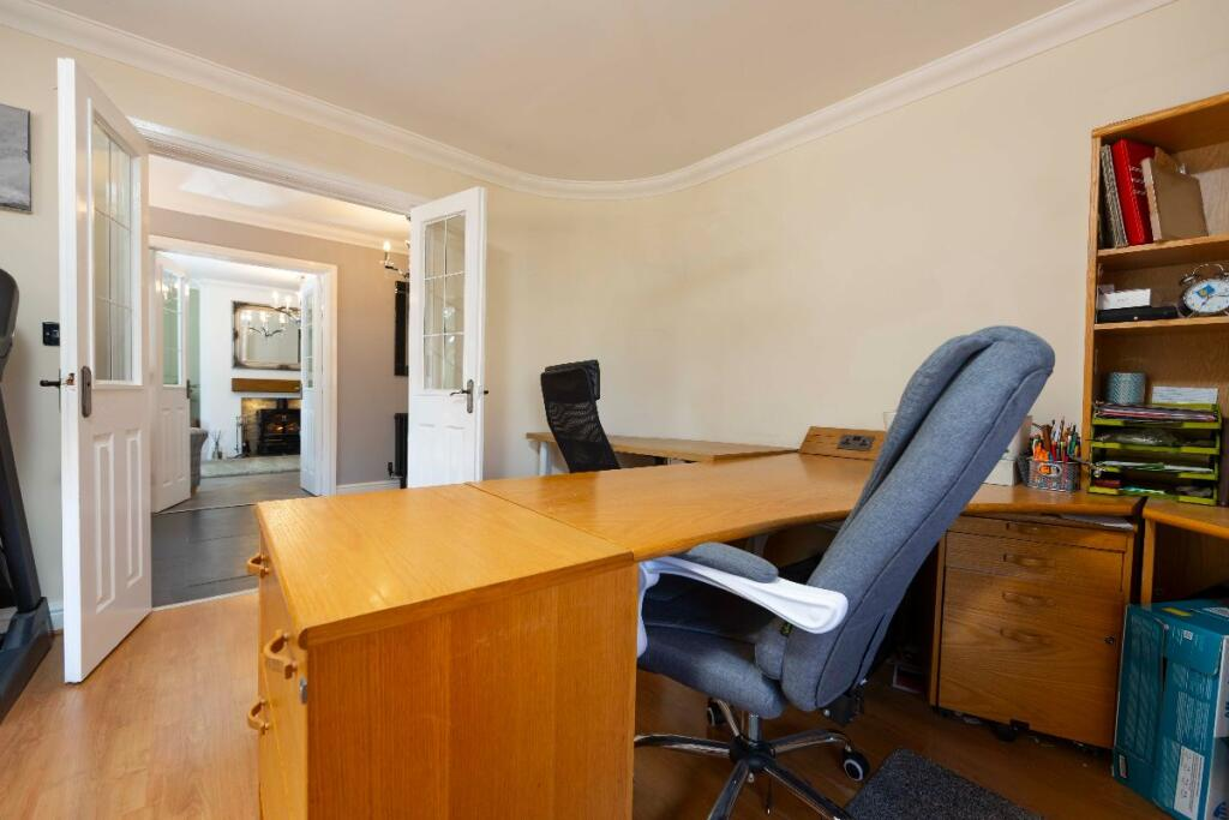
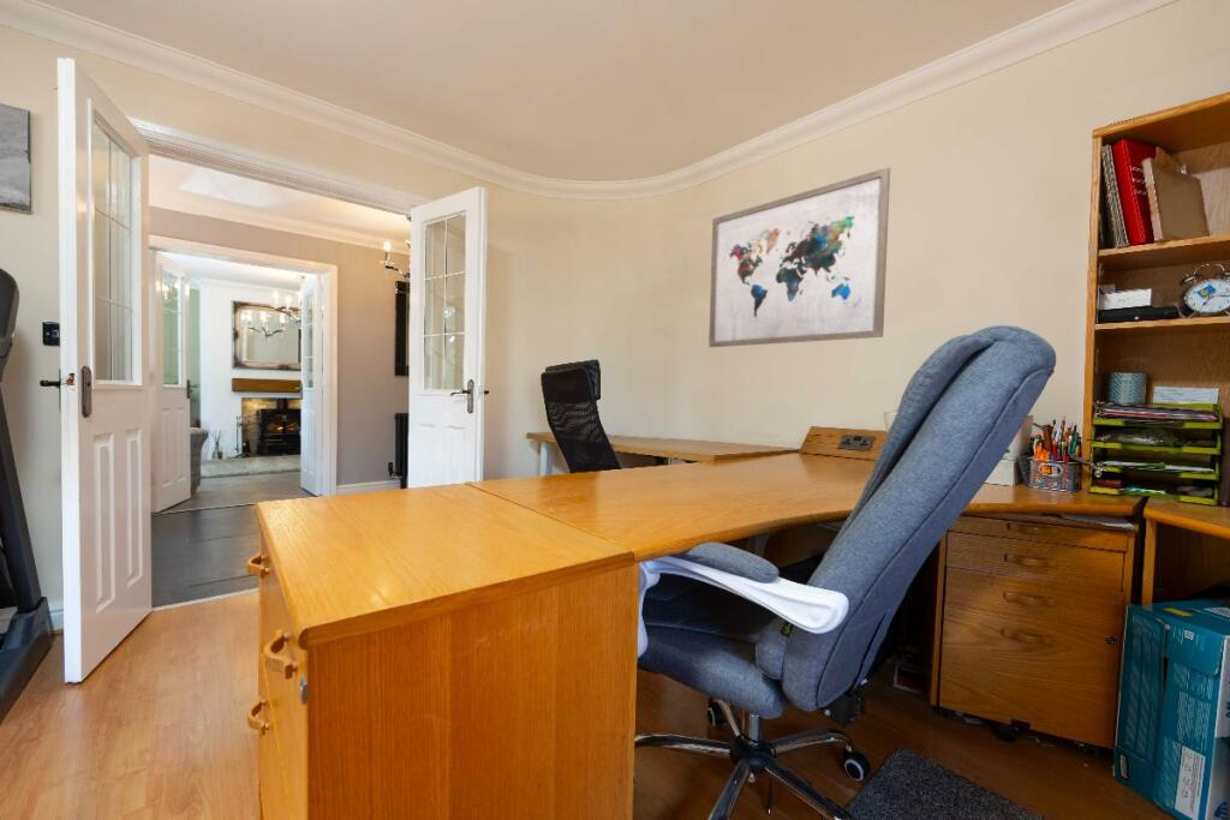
+ wall art (787, 270)
